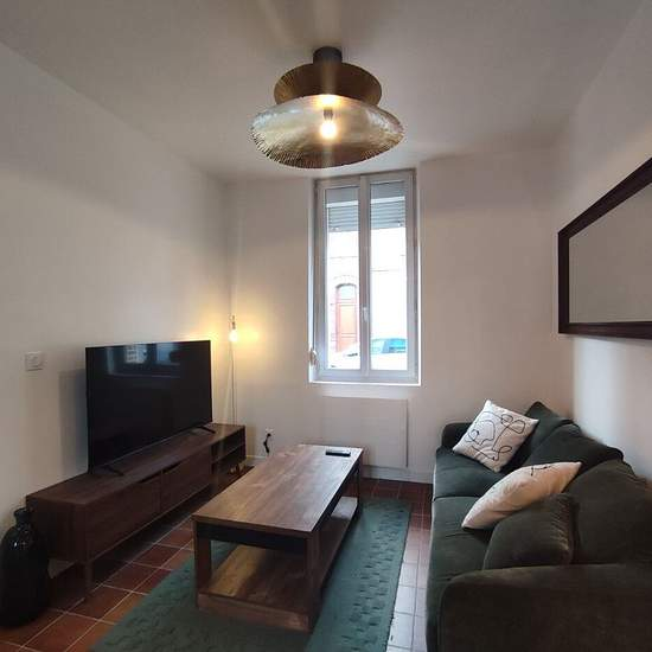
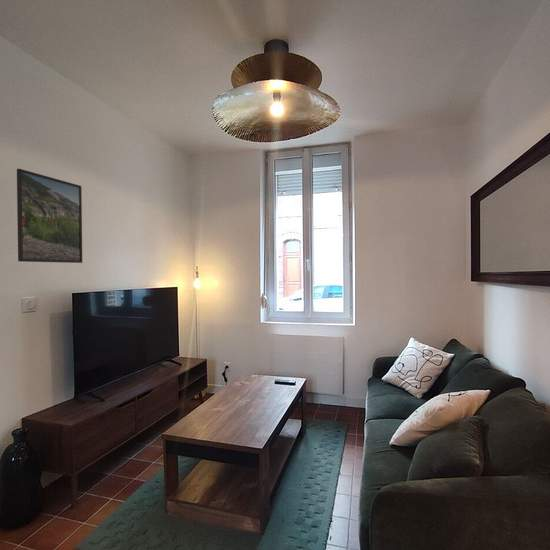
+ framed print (52, 220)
